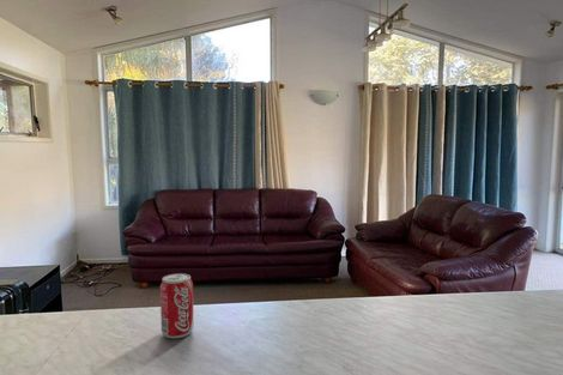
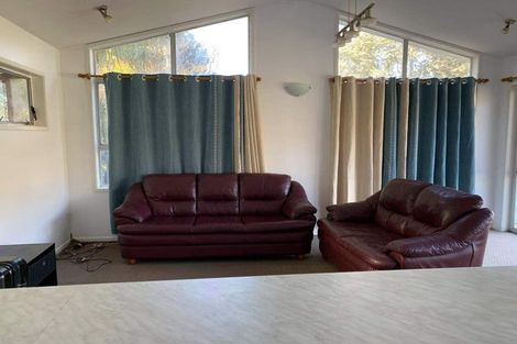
- beverage can (176, 304)
